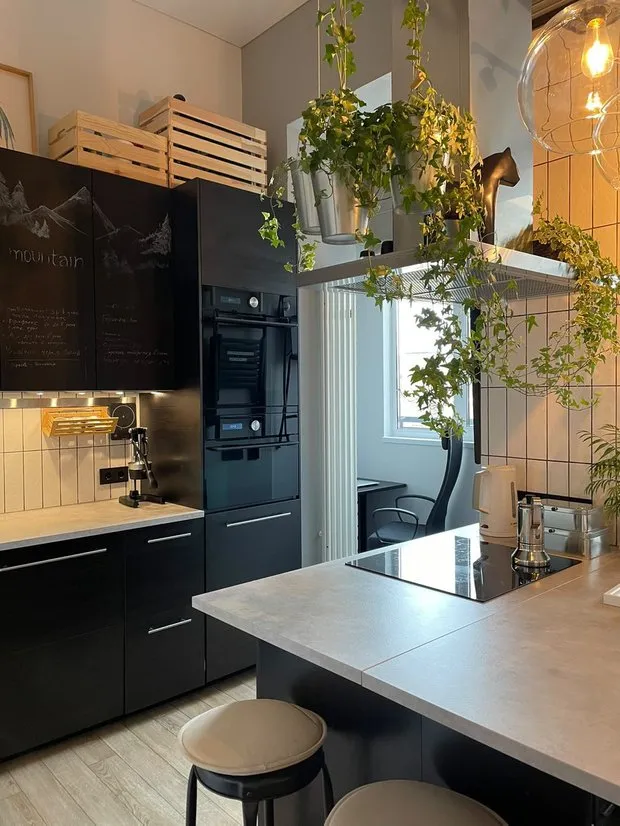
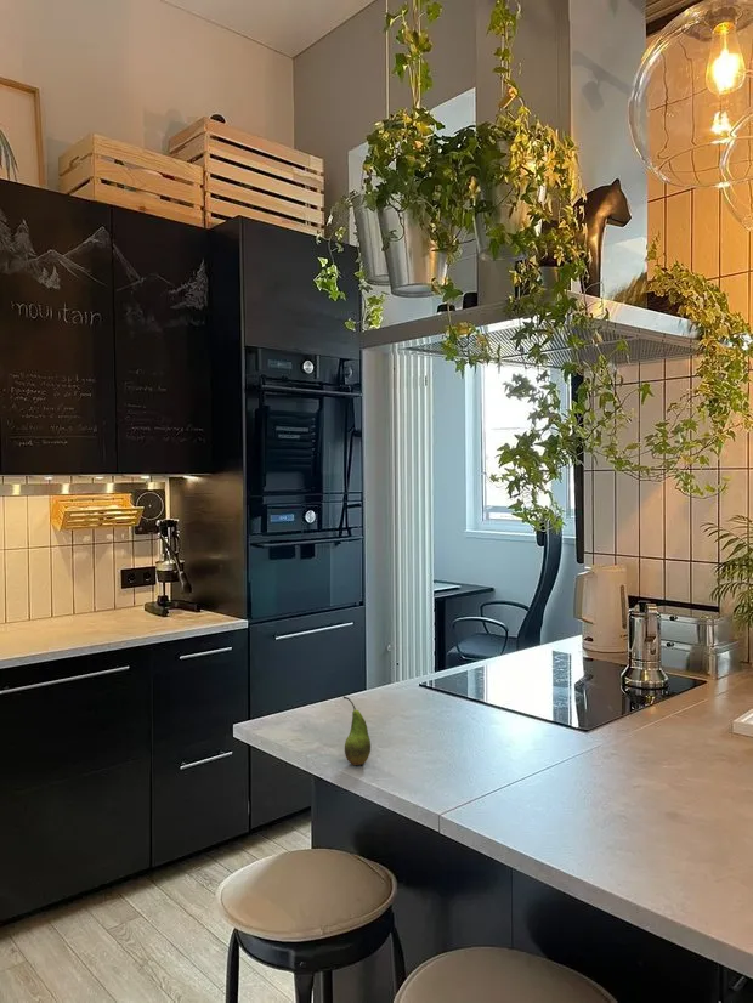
+ fruit (357, 730)
